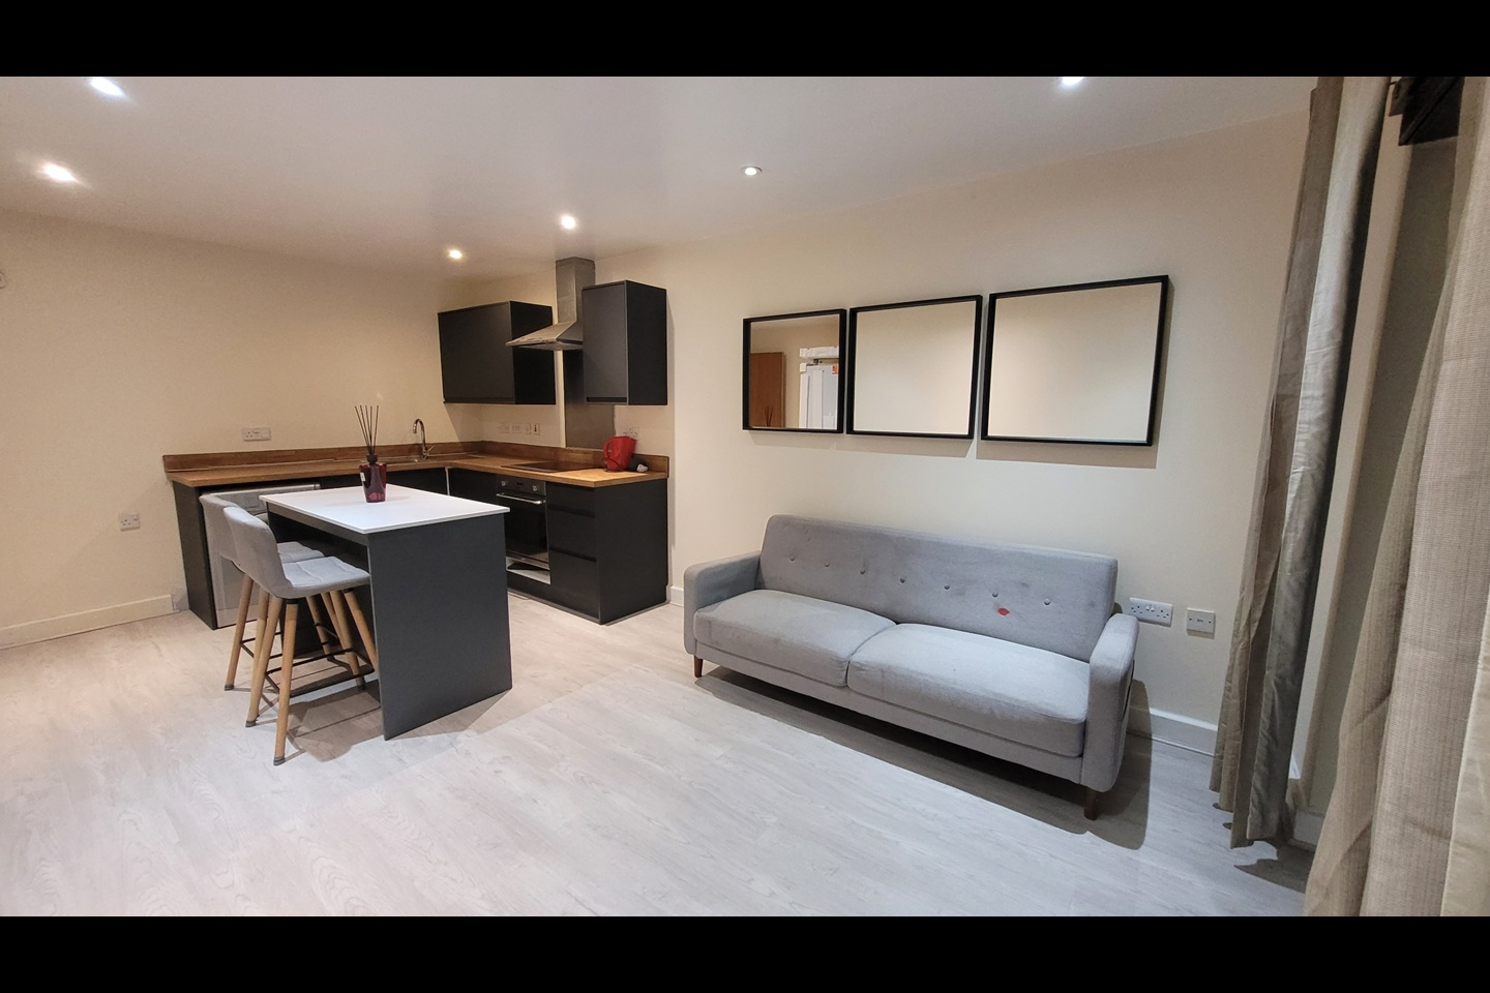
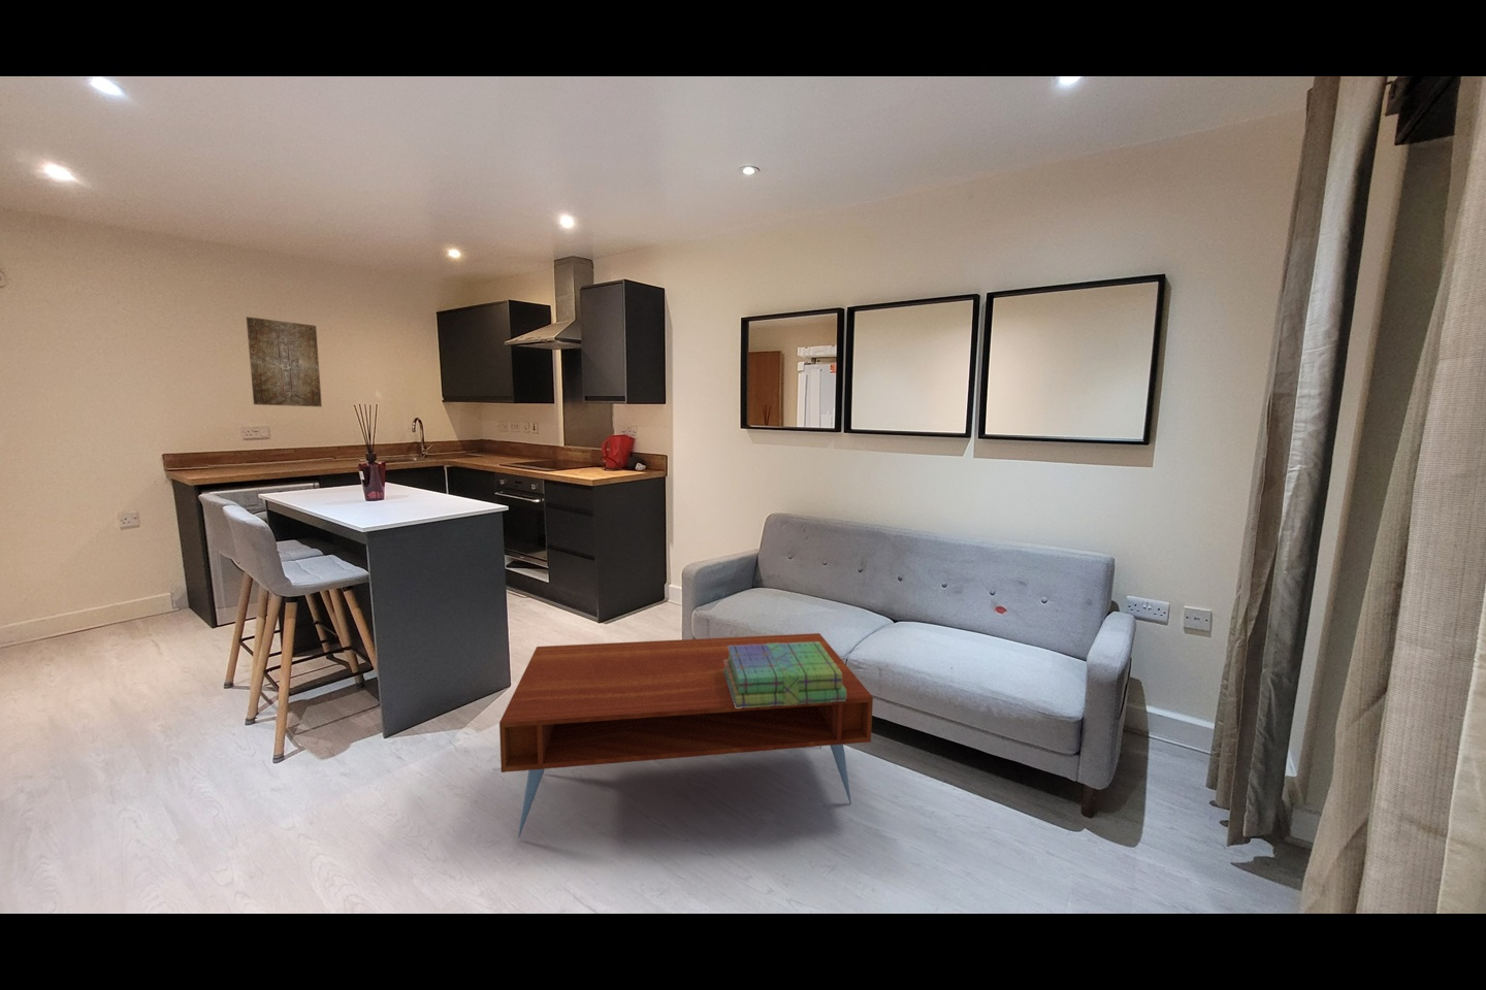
+ coffee table (689, 729)
+ stack of books (782, 672)
+ wall art (285, 364)
